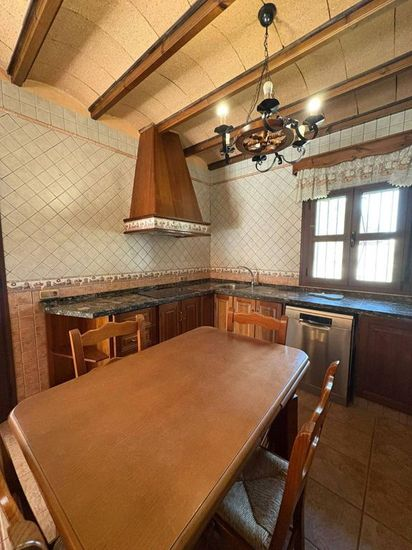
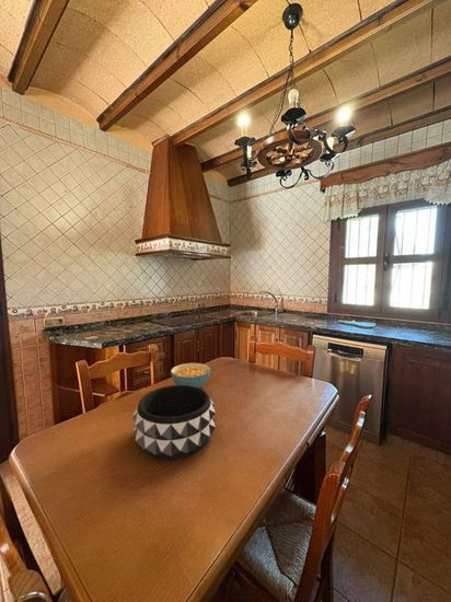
+ cereal bowl (190, 379)
+ decorative bowl (175, 417)
